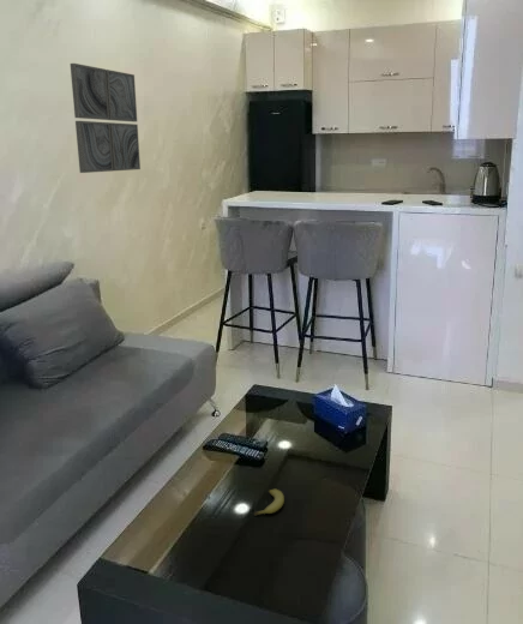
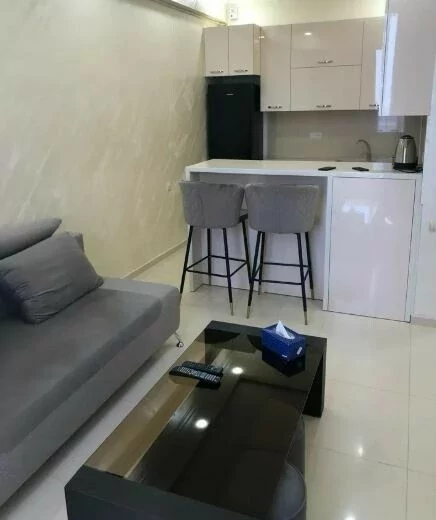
- fruit (272, 502)
- wall art (108, 122)
